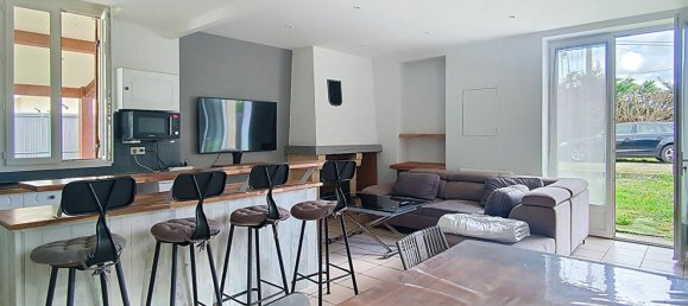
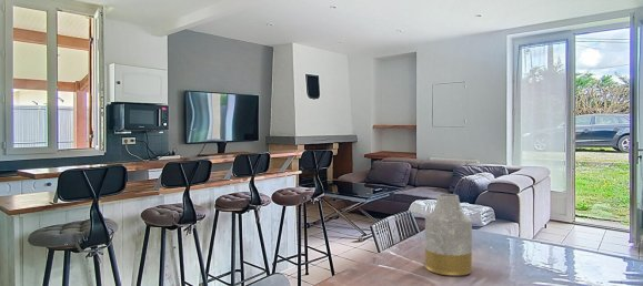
+ vase (448, 232)
